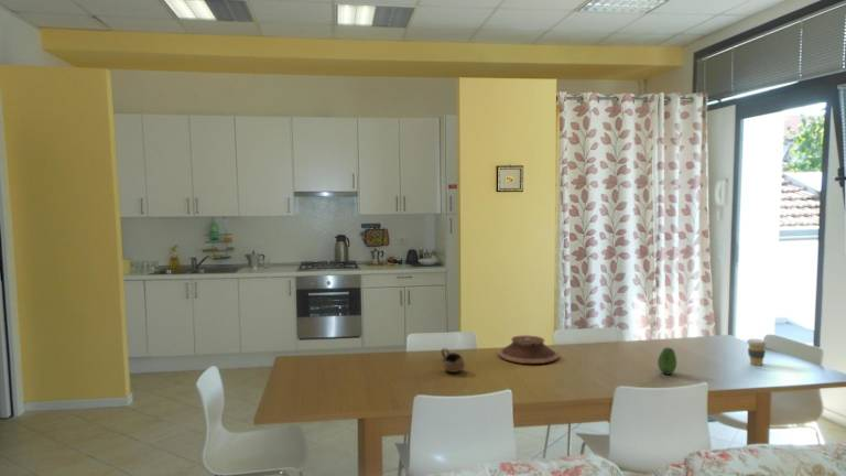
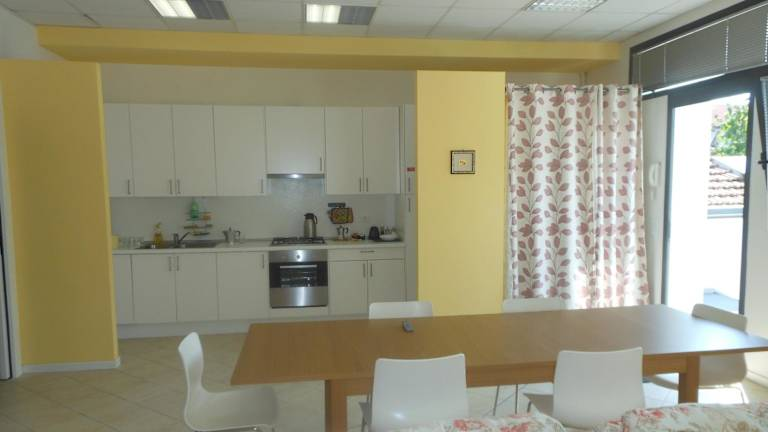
- fruit (666, 360)
- cup (453, 359)
- coffee cup (756, 351)
- plate (528, 347)
